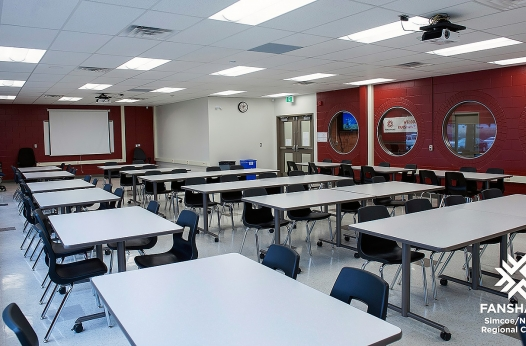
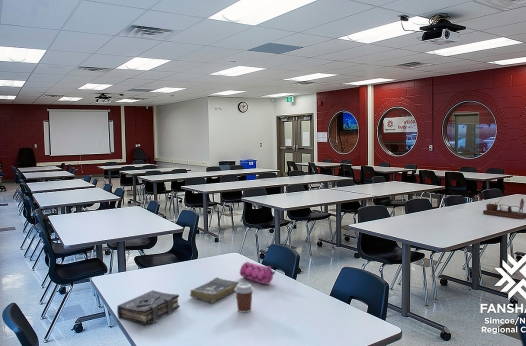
+ coffee cup (244, 297)
+ book (215, 289)
+ book (149, 306)
+ desk organizer (504, 206)
+ pencil case (256, 271)
